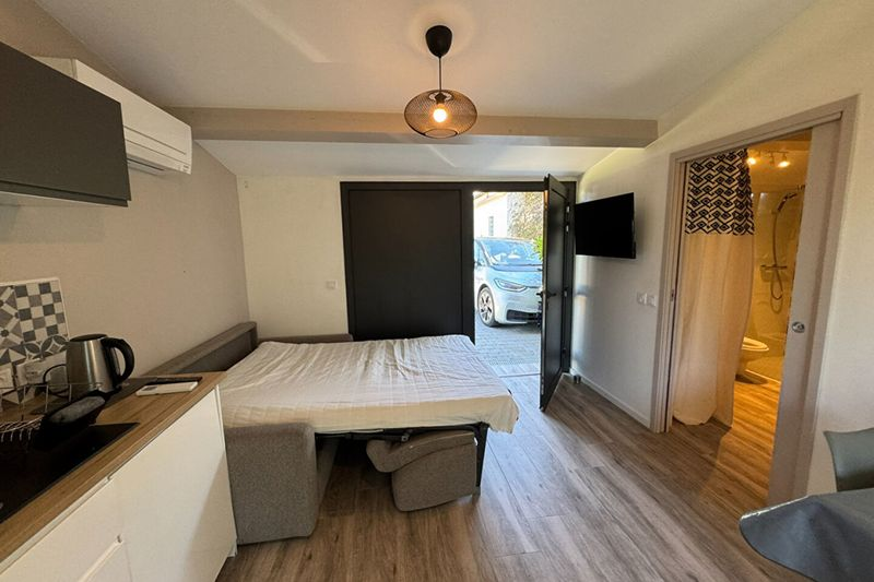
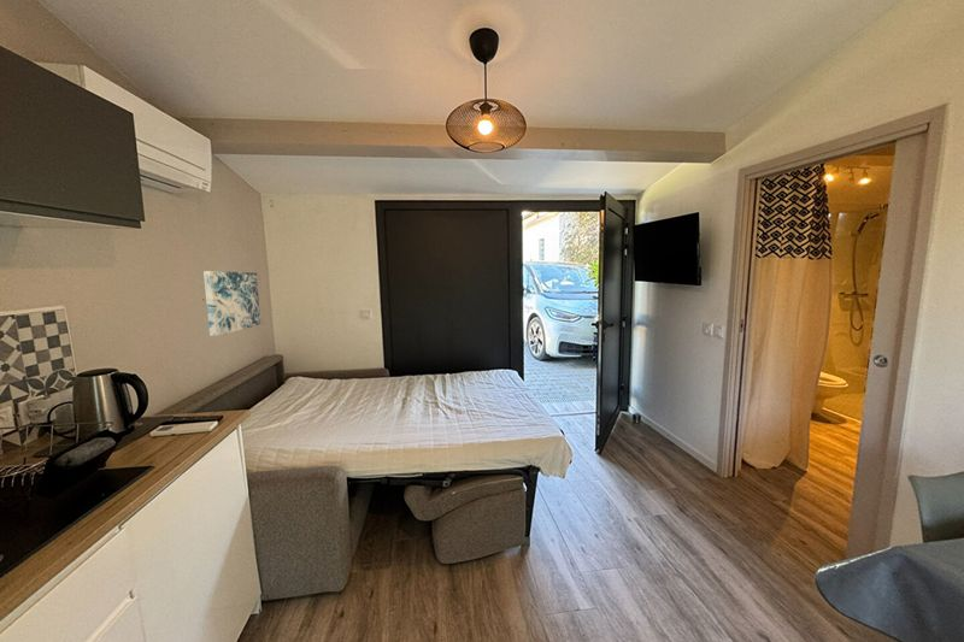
+ wall art (235, 301)
